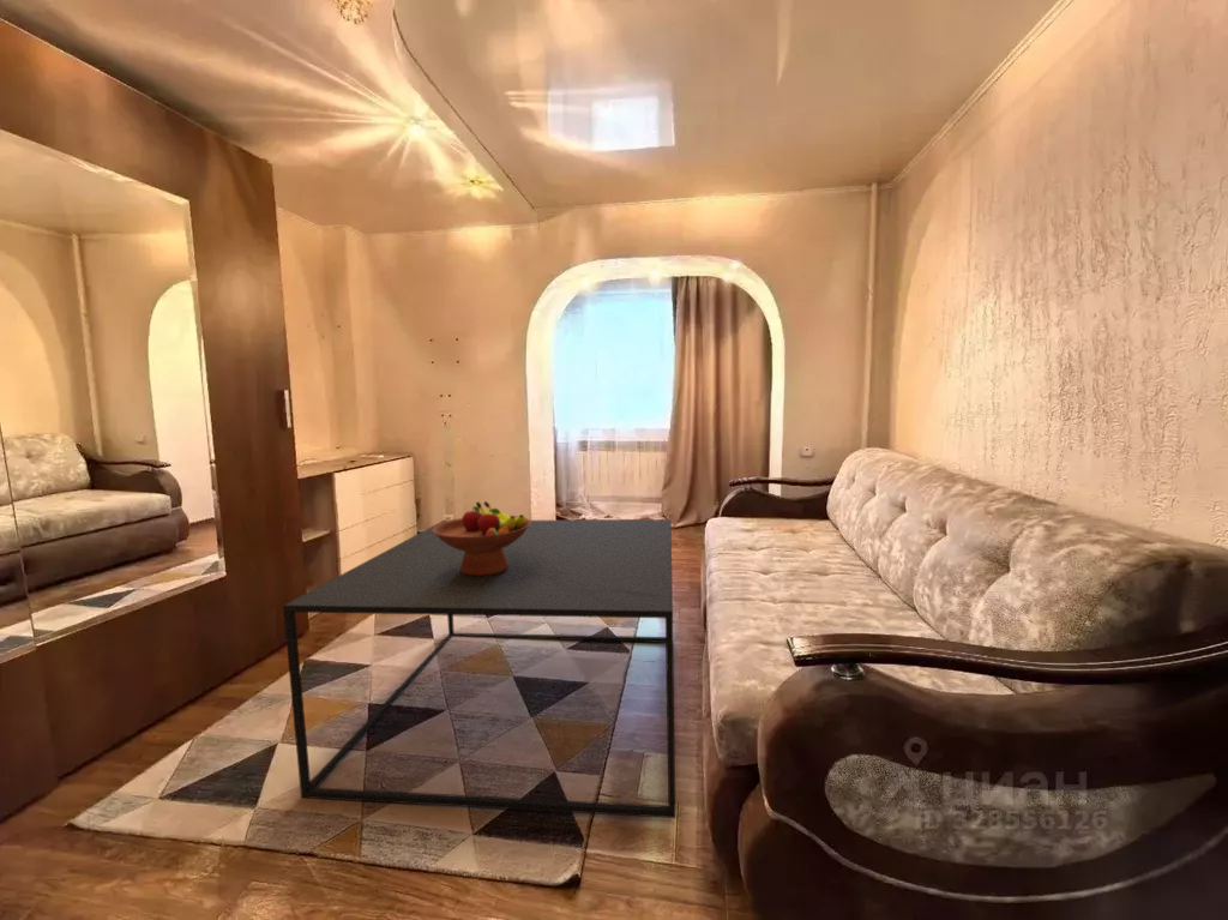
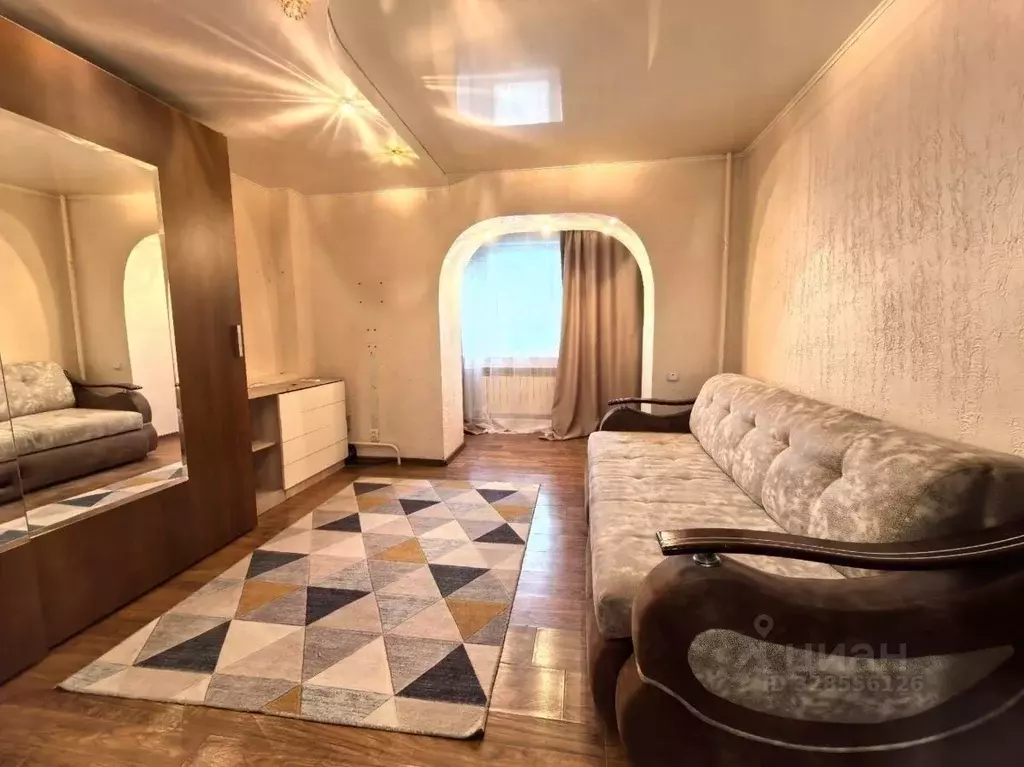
- fruit bowl (482, 537)
- coffee table (526, 635)
